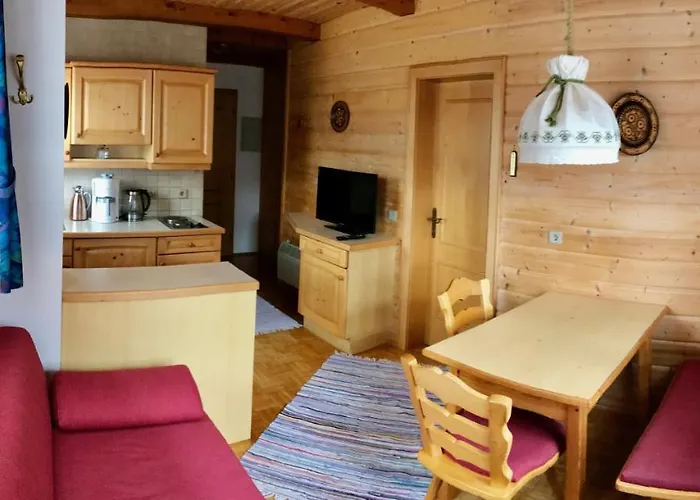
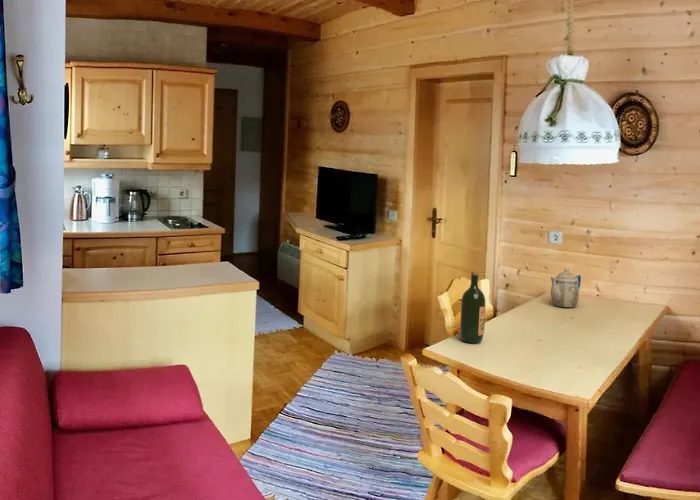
+ wine bottle (473, 306)
+ teapot (565, 287)
